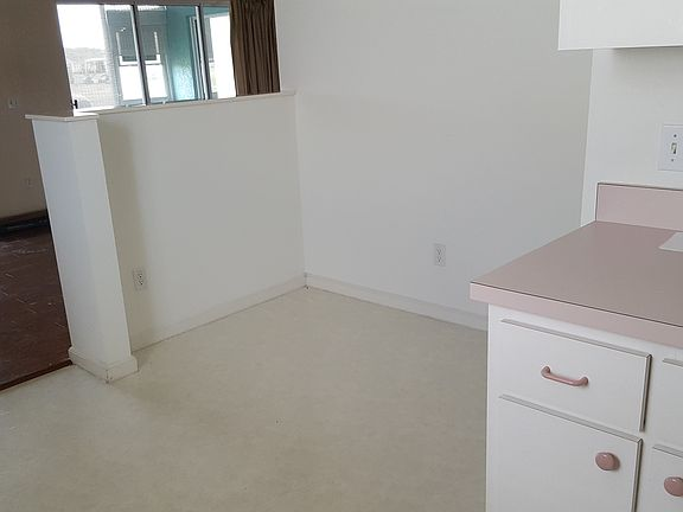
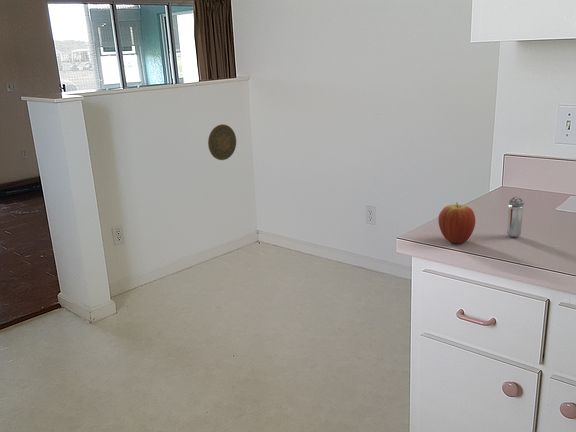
+ decorative plate (223, 142)
+ fruit (457, 221)
+ shaker (514, 216)
